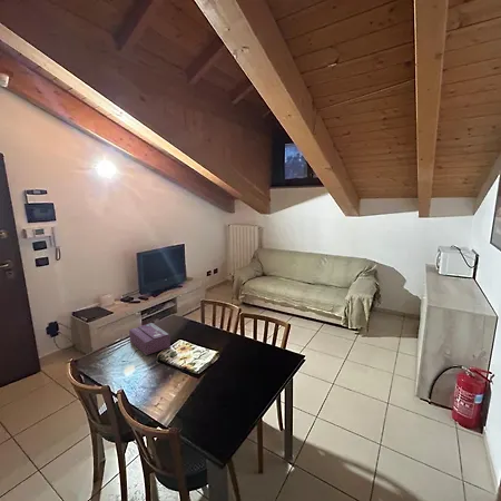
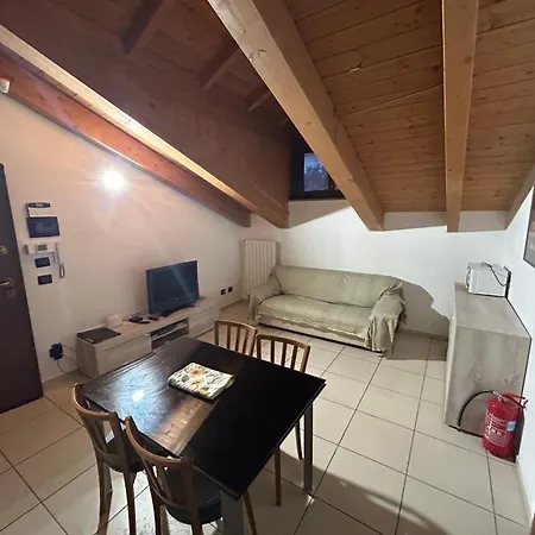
- tissue box (149, 337)
